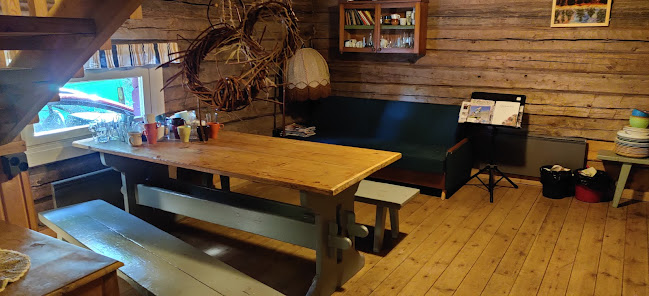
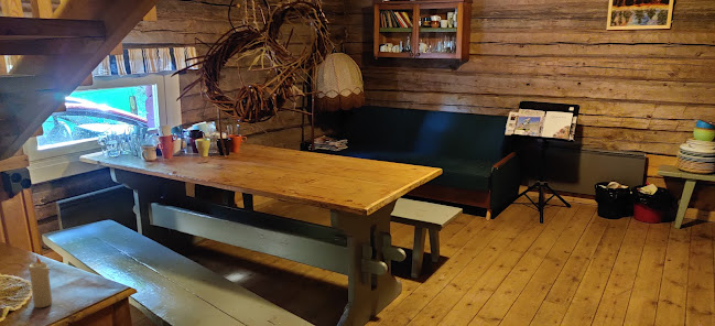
+ candle (40, 280)
